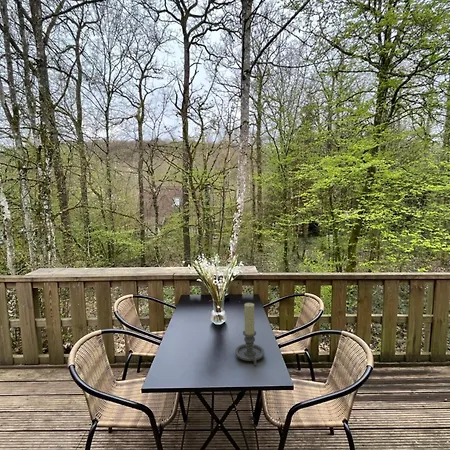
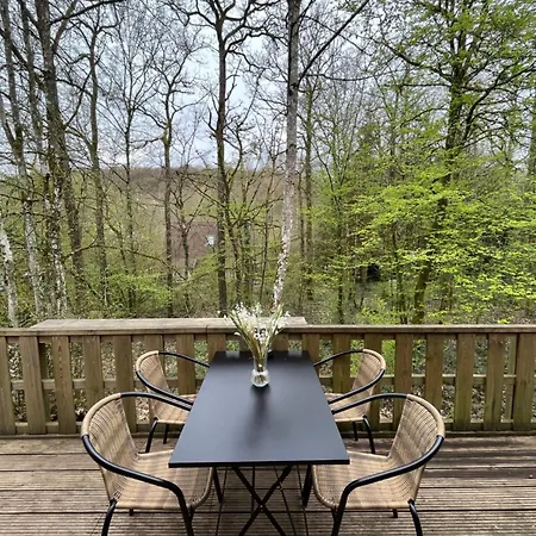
- candle holder (250, 331)
